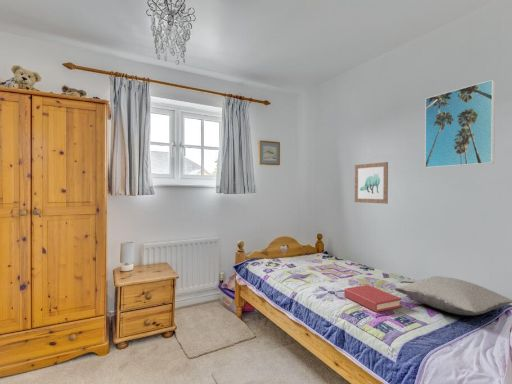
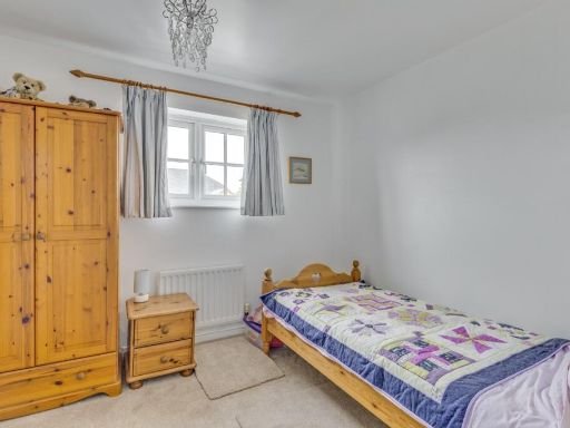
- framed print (456, 127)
- pillow (451, 293)
- wall art (370, 183)
- hardback book (371, 297)
